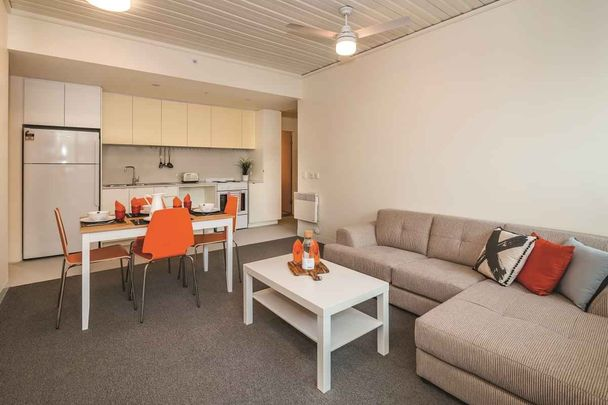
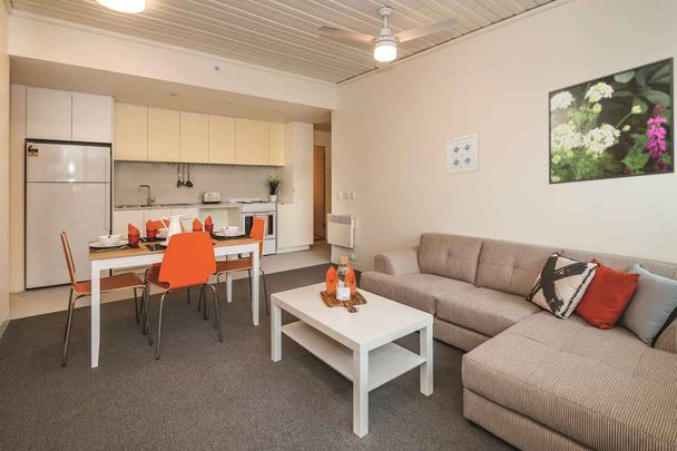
+ wall art (462, 155)
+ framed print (604, 127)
